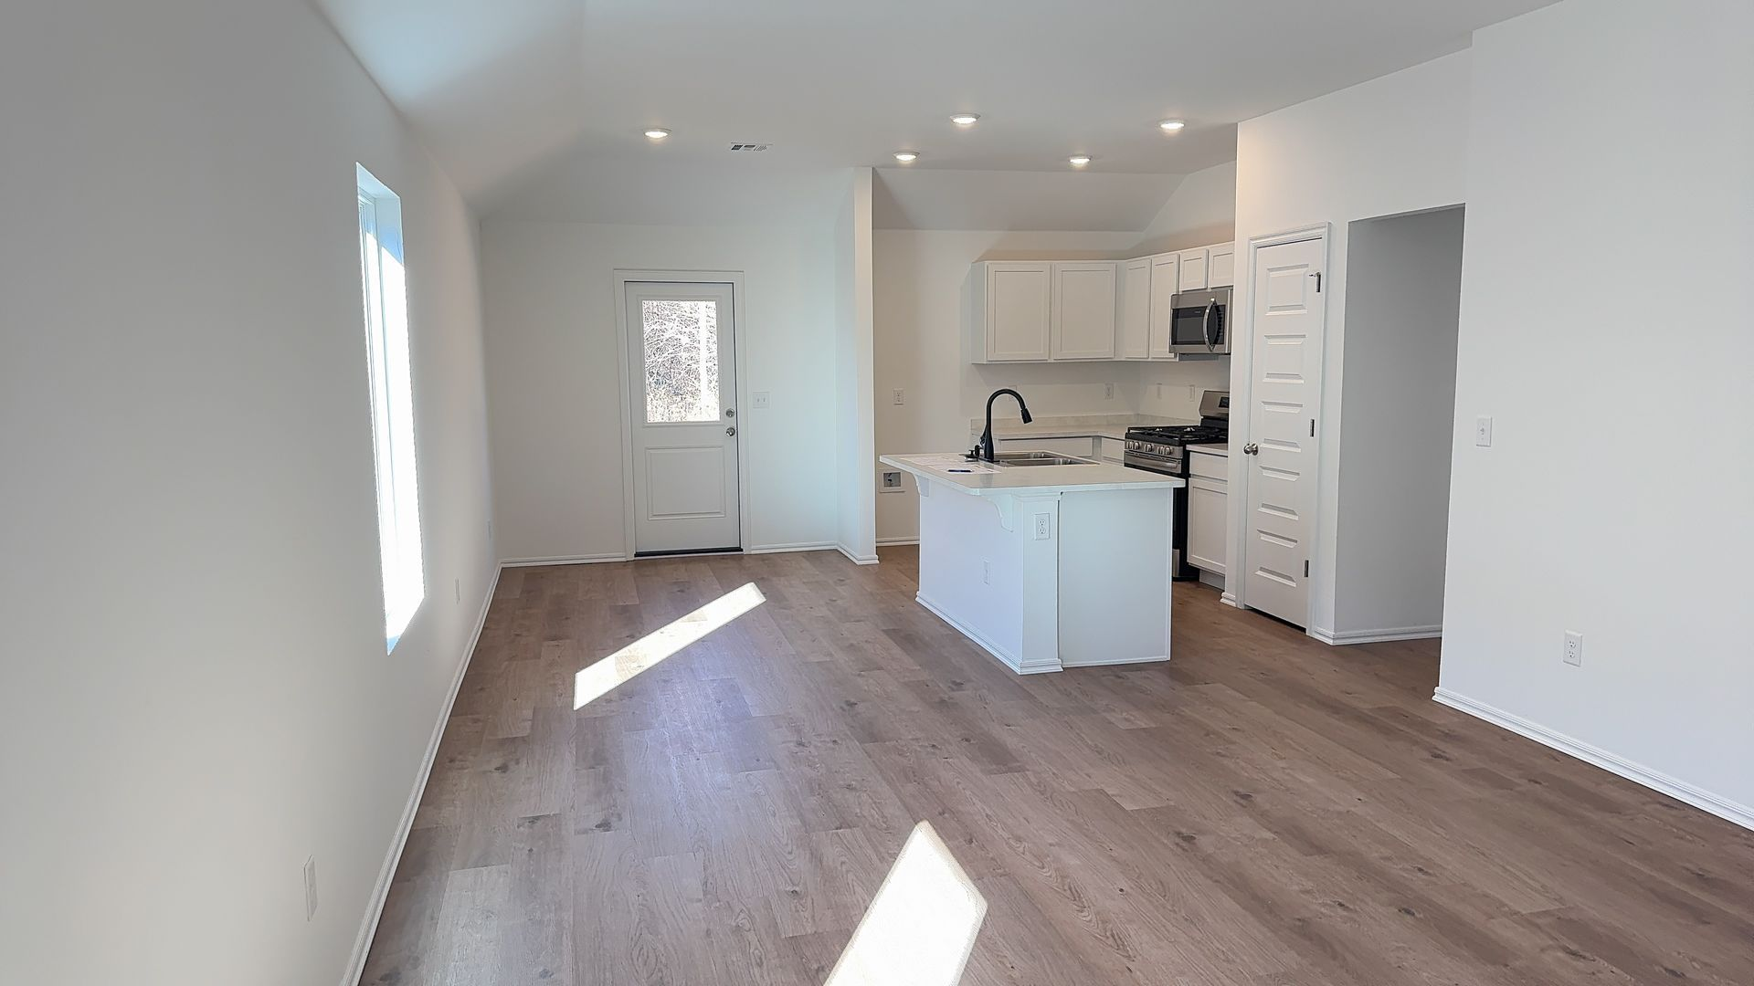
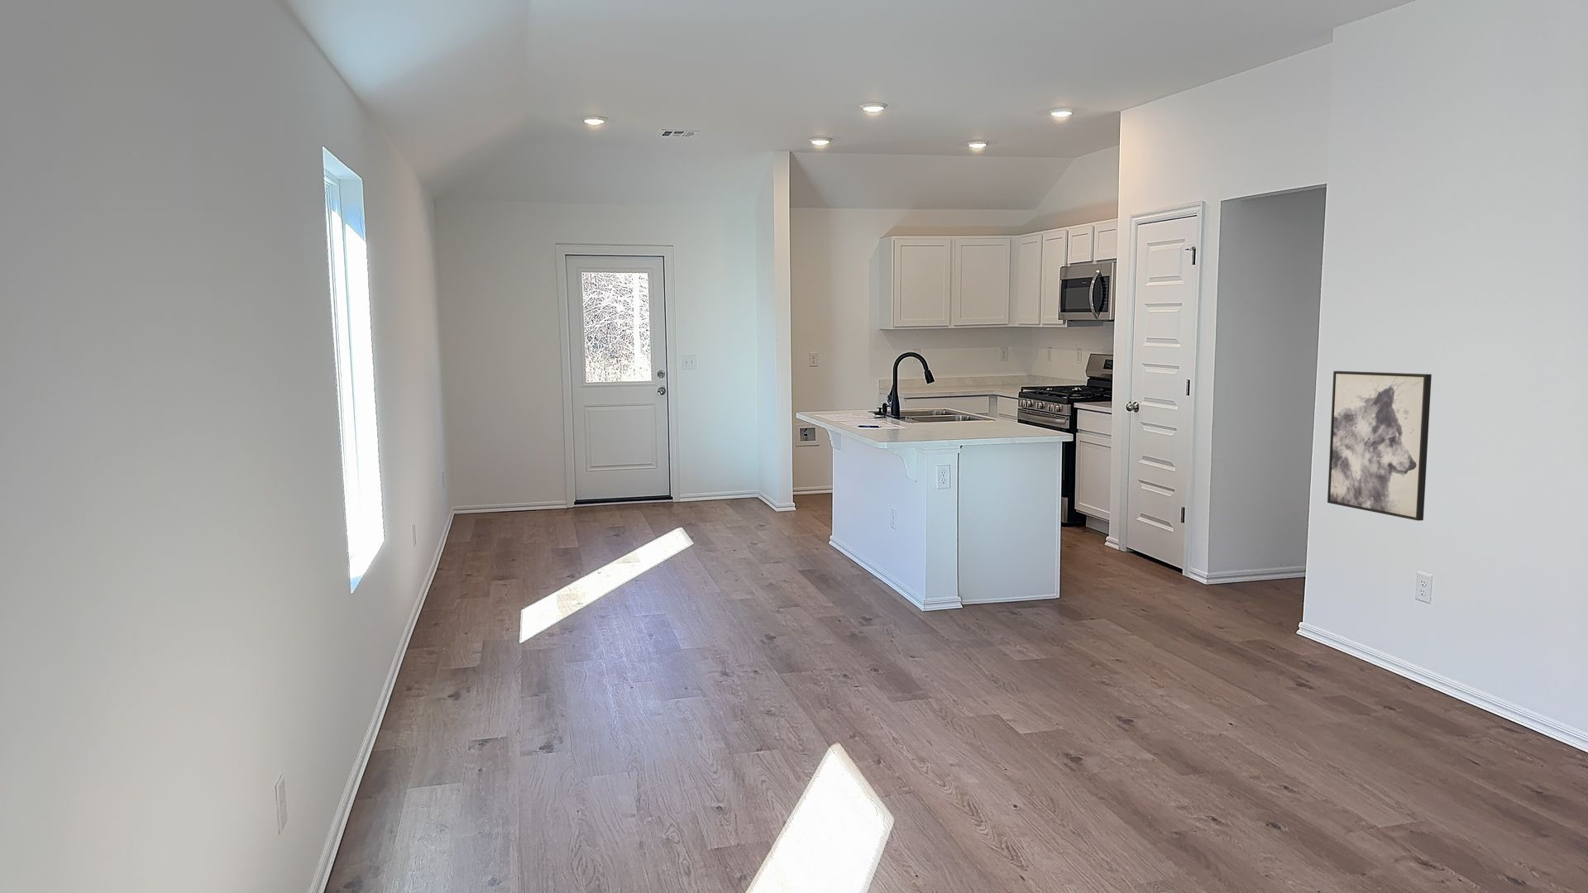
+ wall art (1376, 442)
